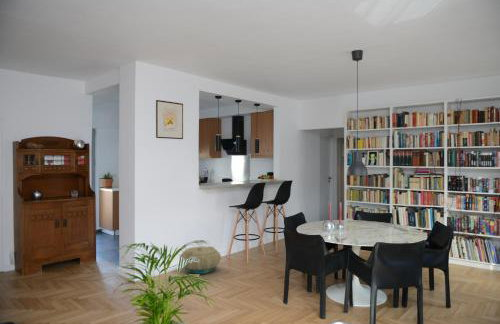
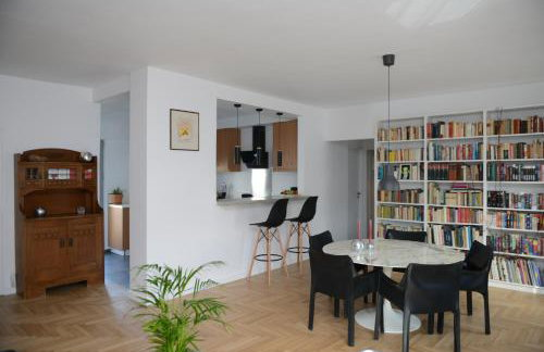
- basket (200, 258)
